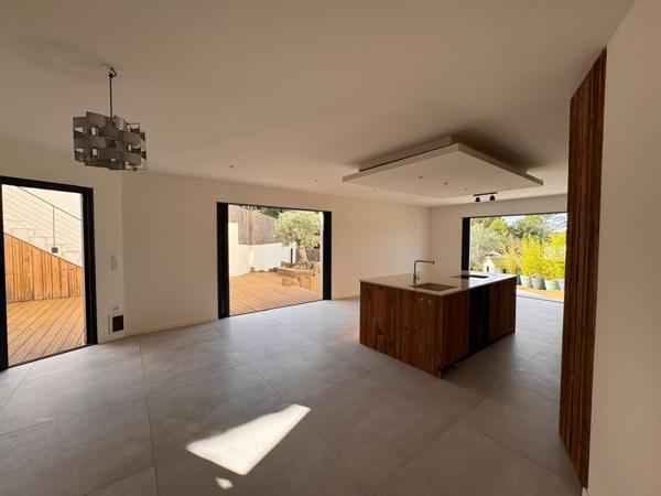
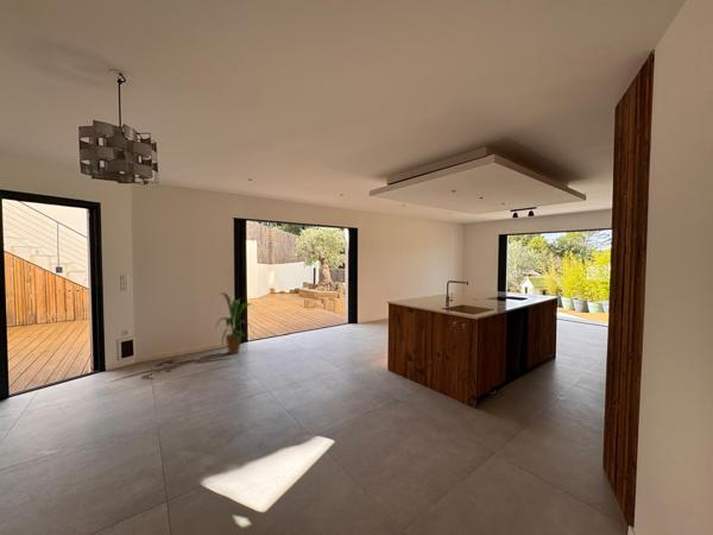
+ house plant (238, 320)
